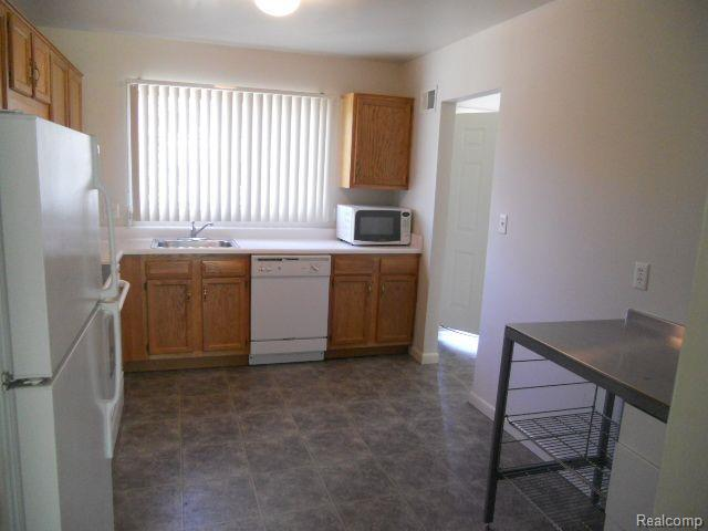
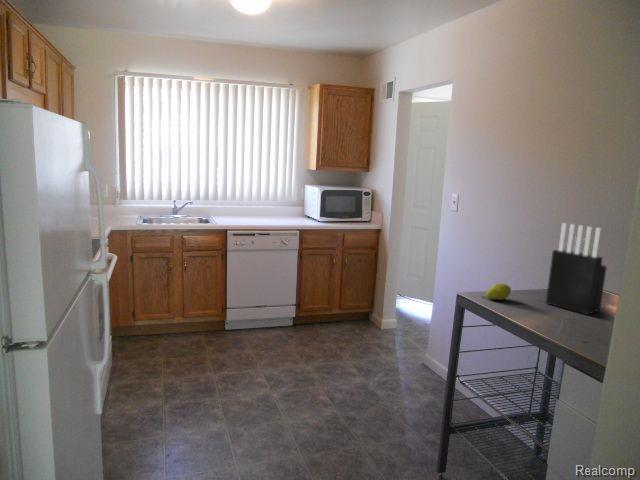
+ fruit (496, 290)
+ knife block (579, 266)
